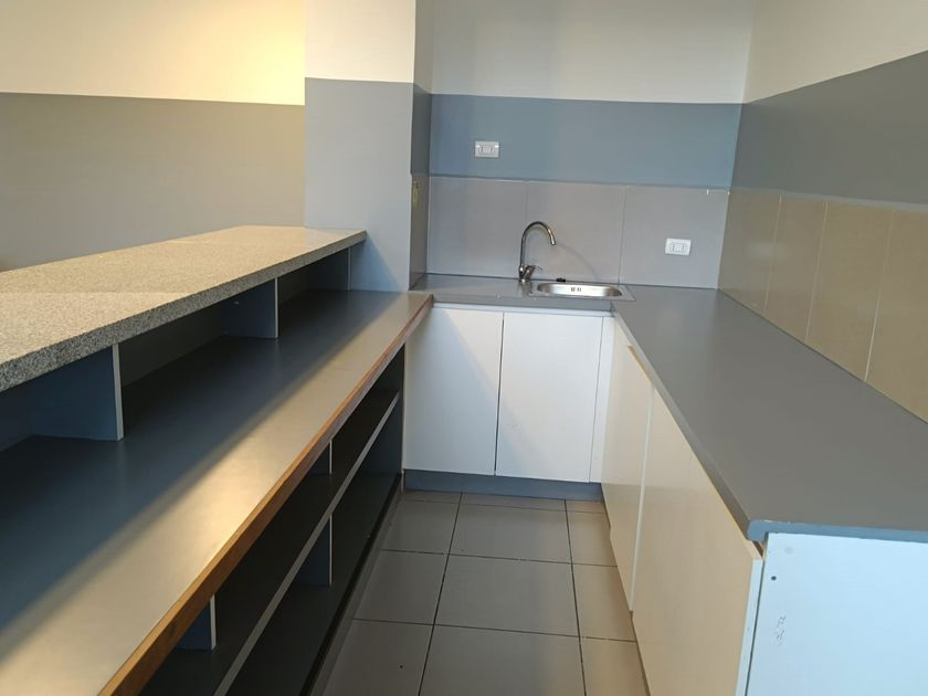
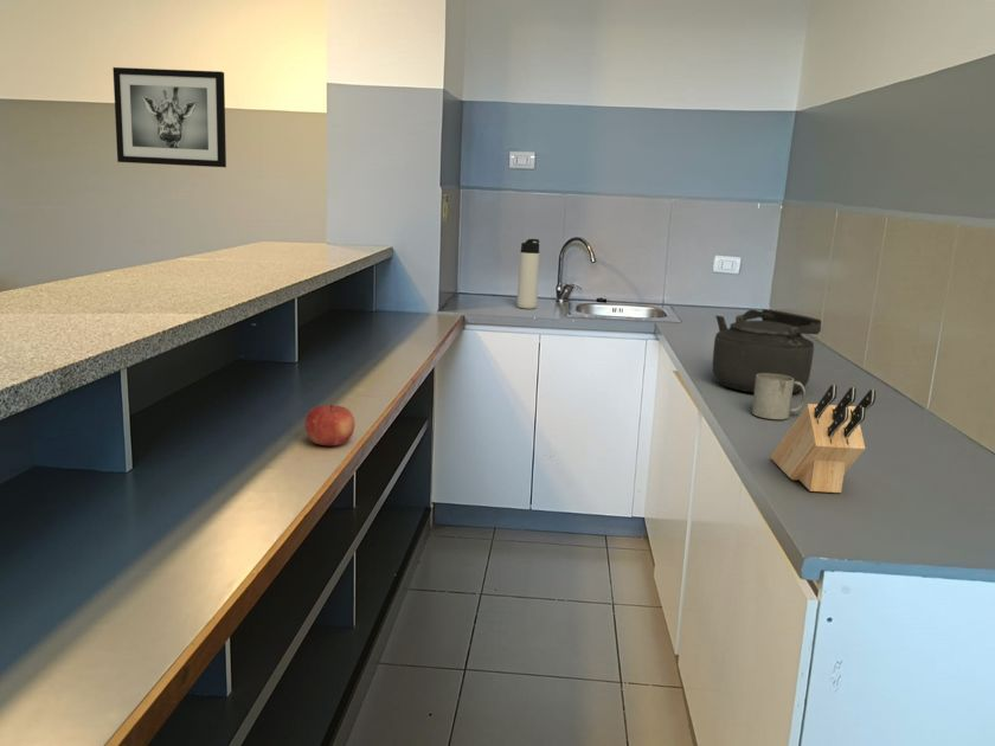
+ kettle (762, 348)
+ mug (779, 395)
+ knife block (822, 427)
+ thermos bottle (529, 272)
+ fruit (329, 423)
+ wall art (169, 117)
